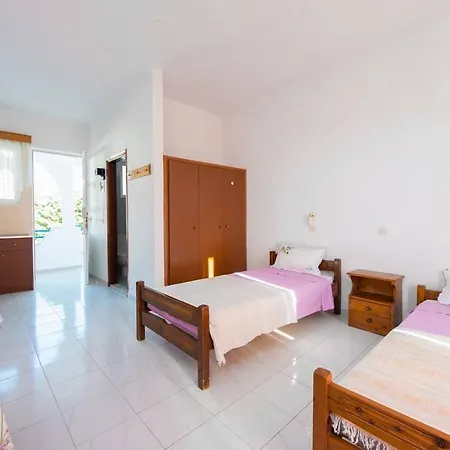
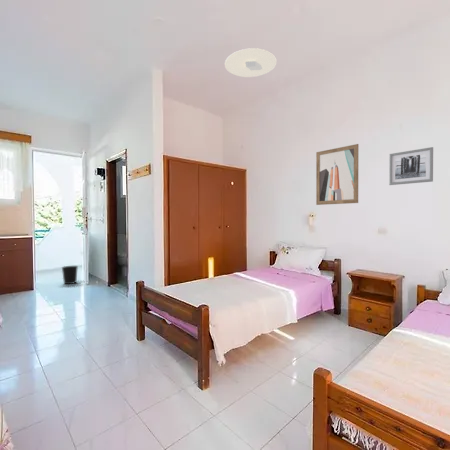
+ wastebasket (70, 274)
+ ceiling light (250, 61)
+ wall art (410, 167)
+ wall art (336, 176)
